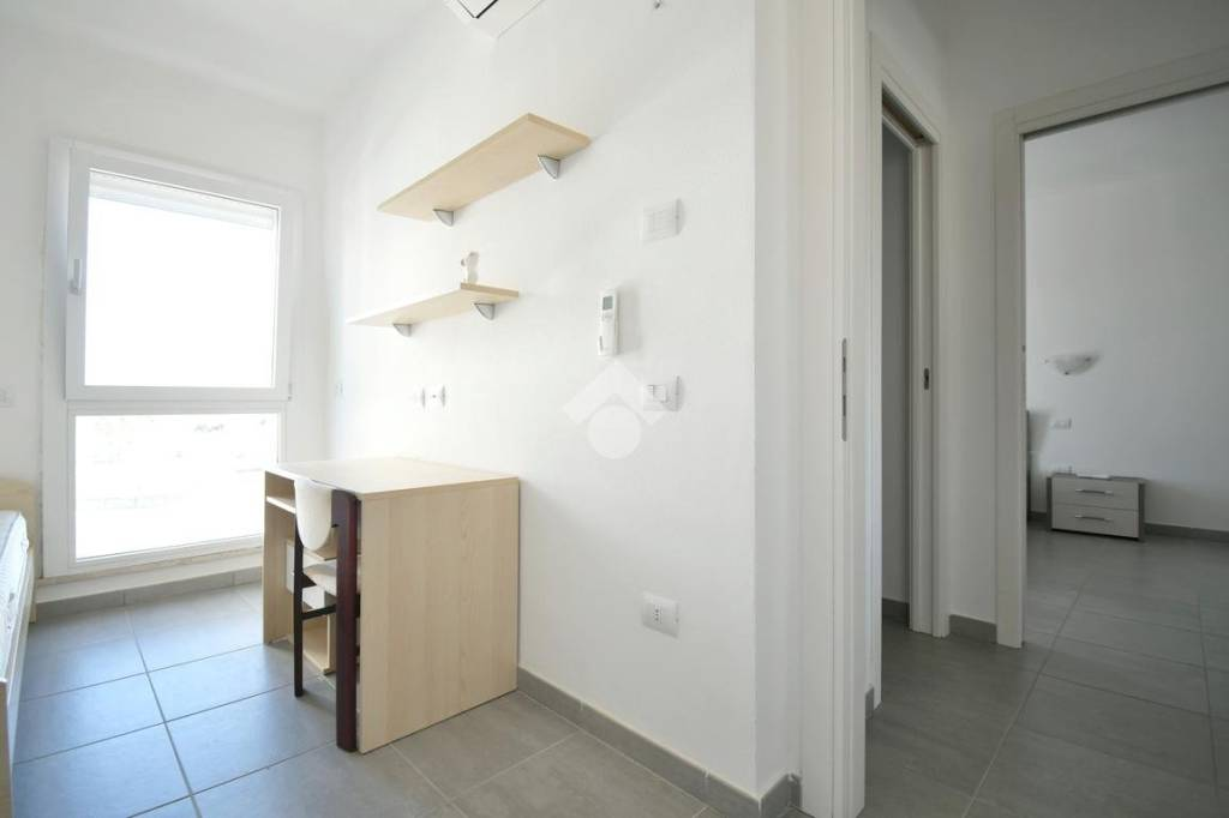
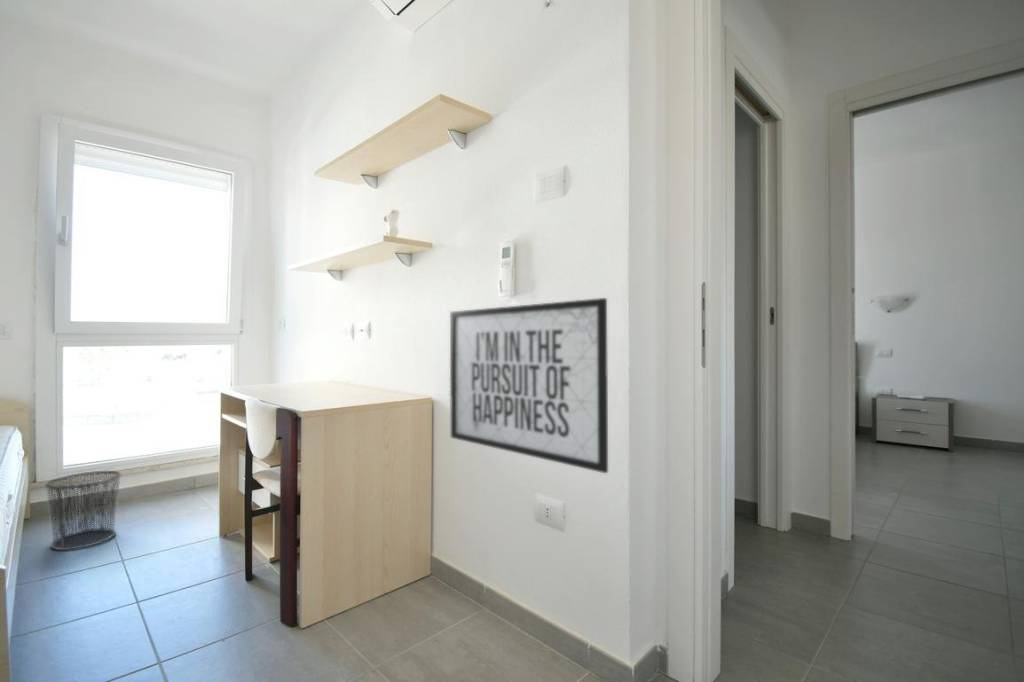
+ waste bin (84, 508)
+ mirror (516, 379)
